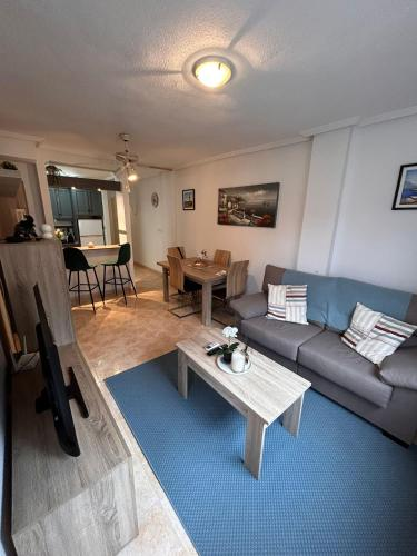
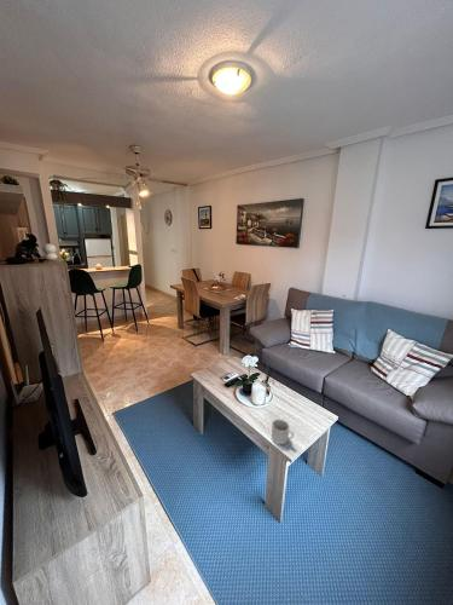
+ mug (283, 433)
